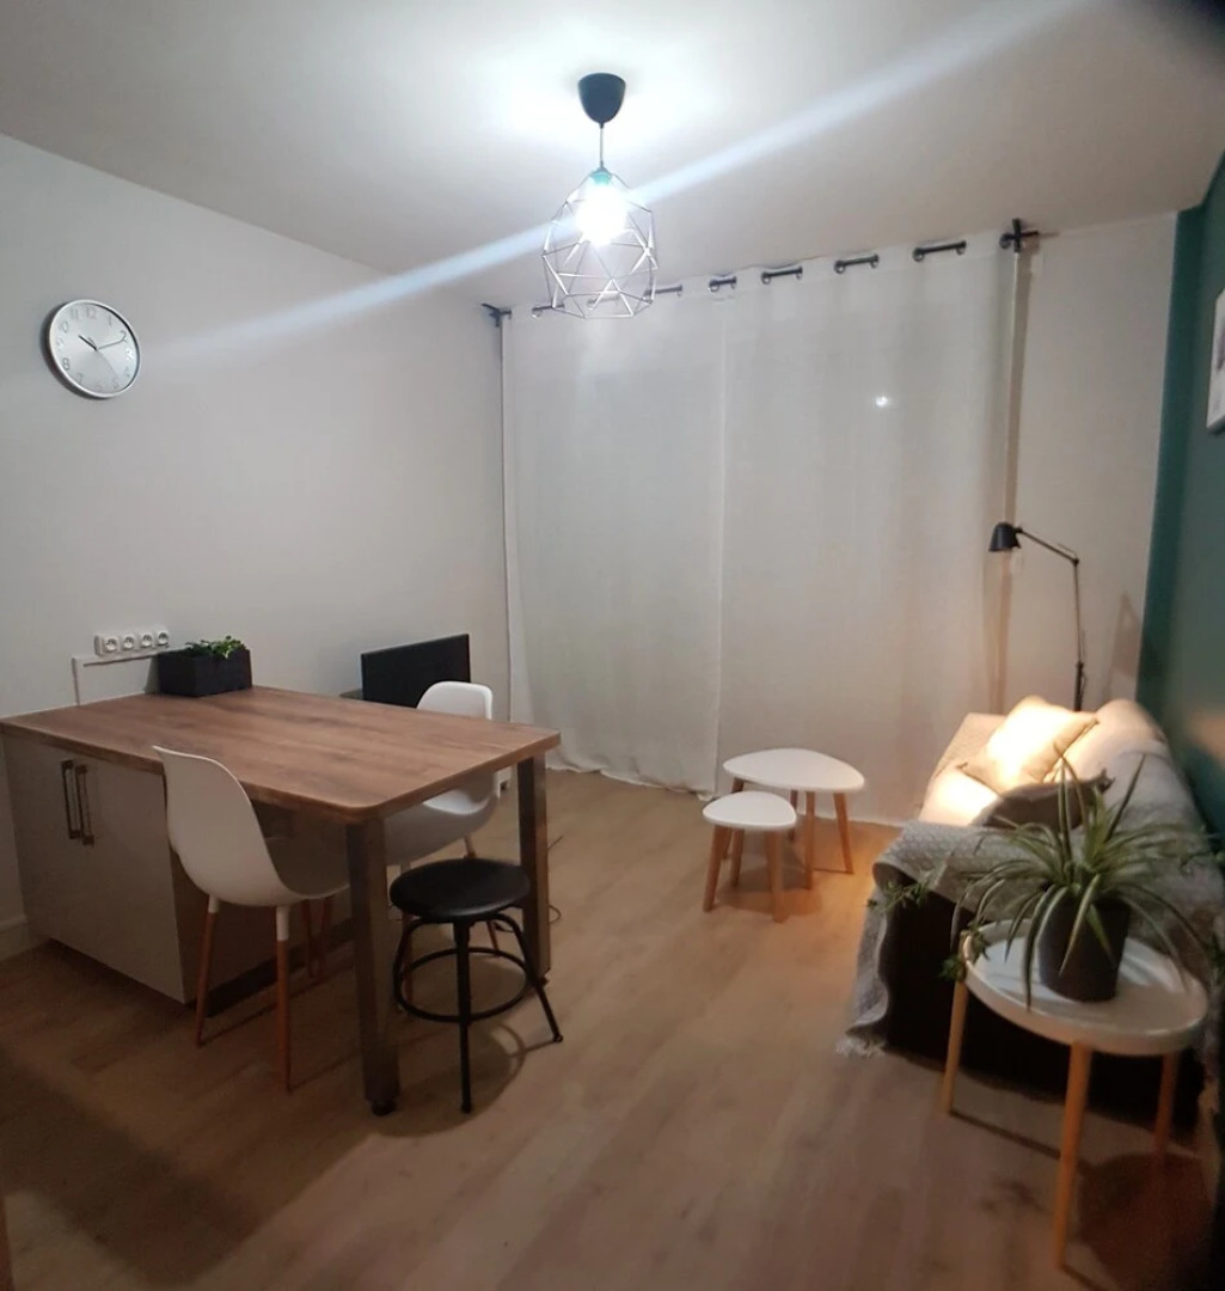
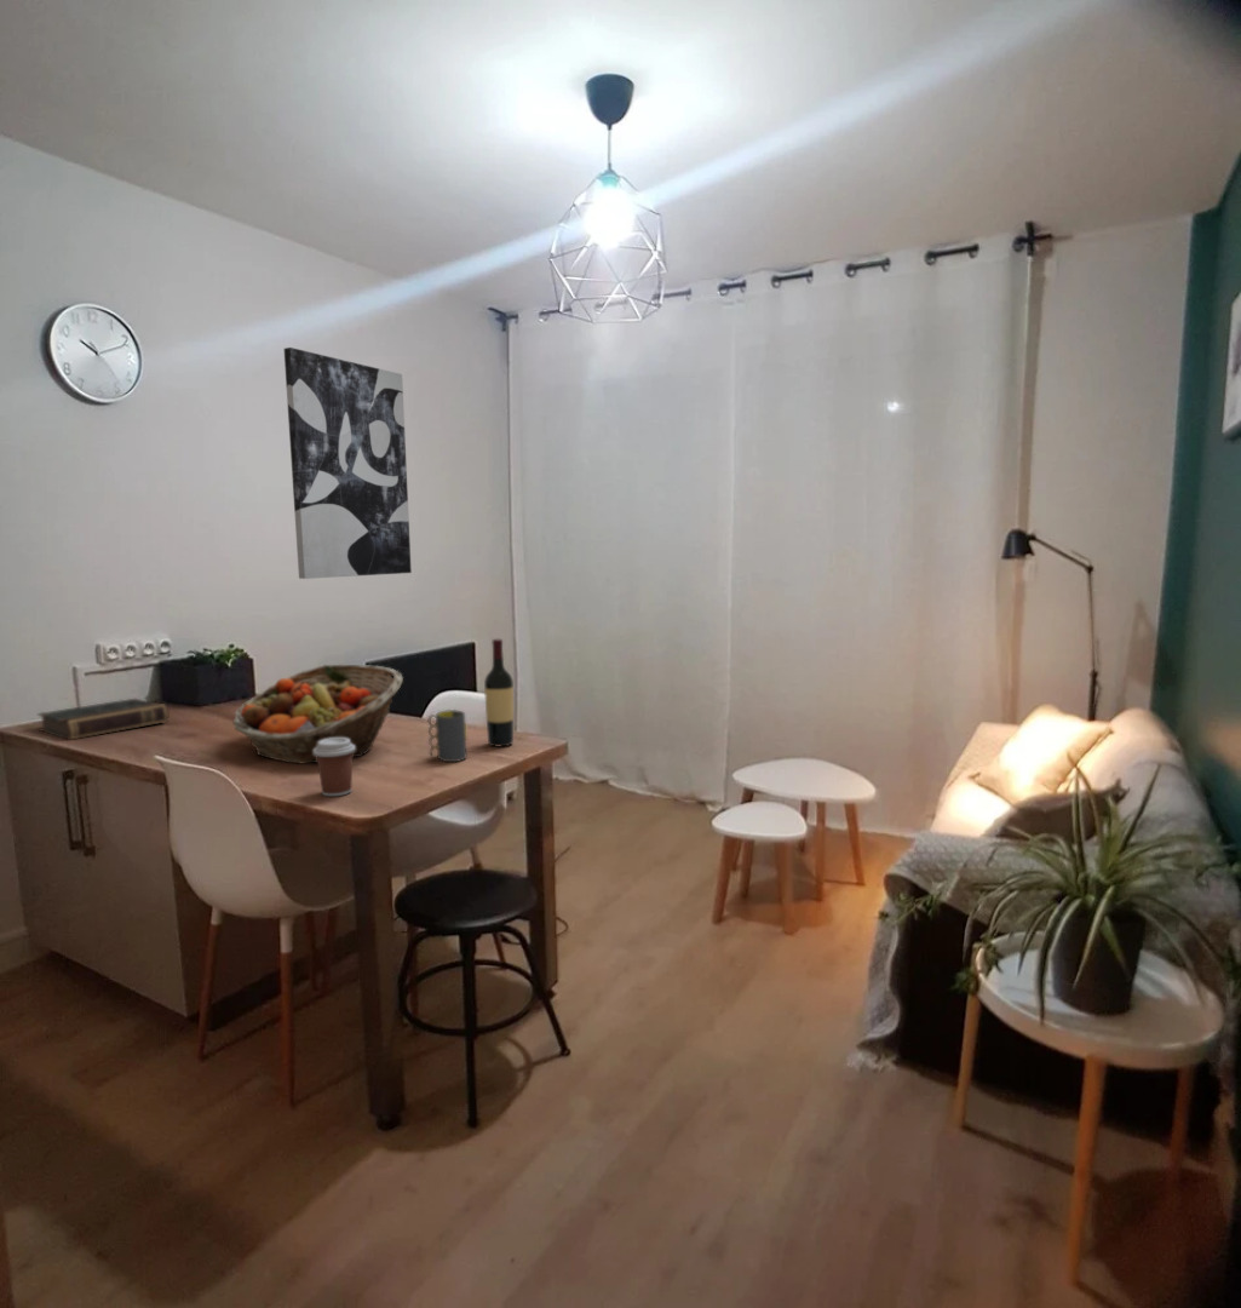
+ book (104, 717)
+ fruit basket (320, 711)
+ mug (447, 735)
+ wall art (352, 470)
+ wine bottle (499, 692)
+ coffee cup (335, 765)
